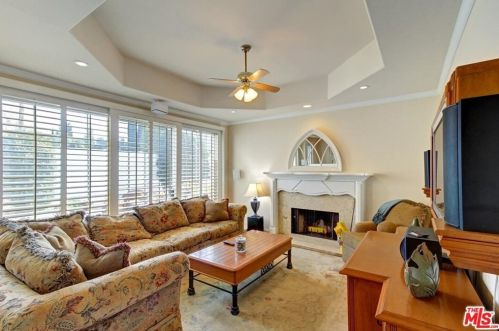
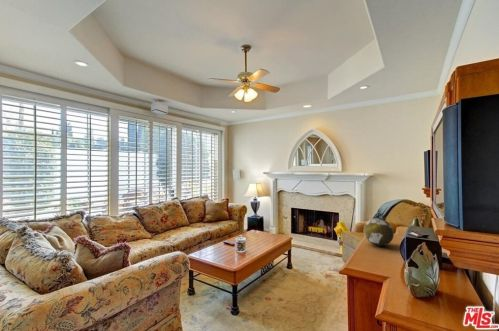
+ decorative orb (378, 231)
